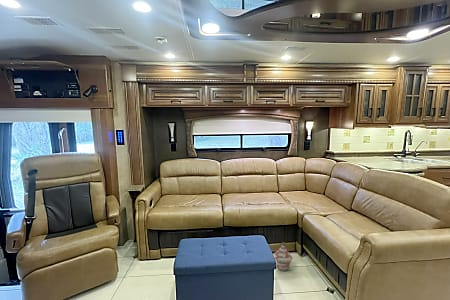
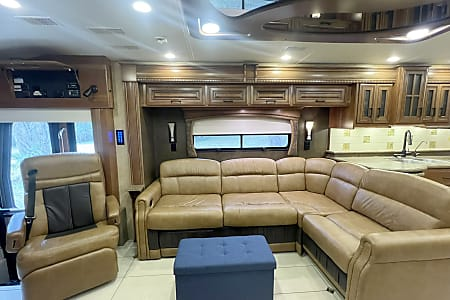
- woven basket (282, 255)
